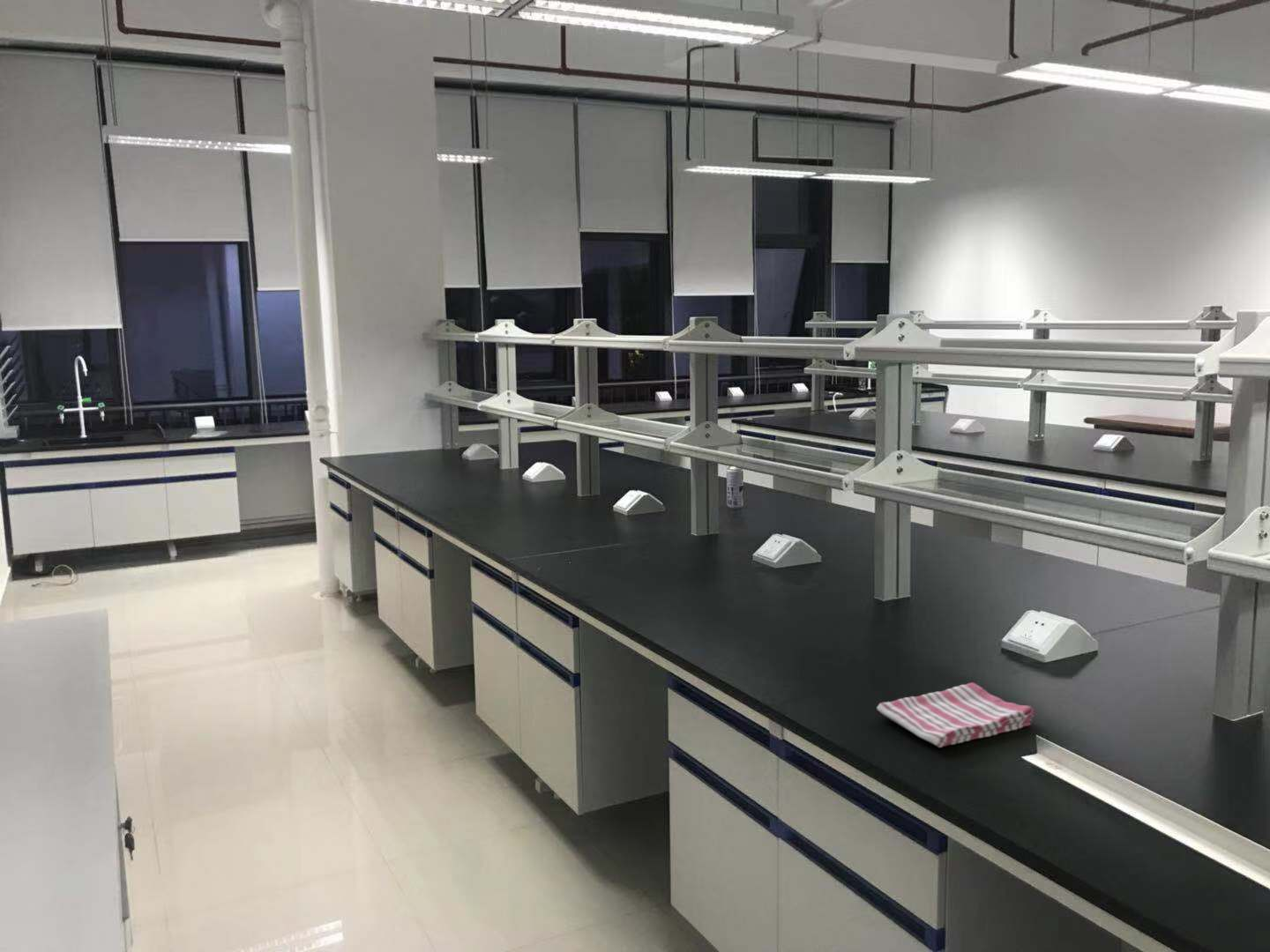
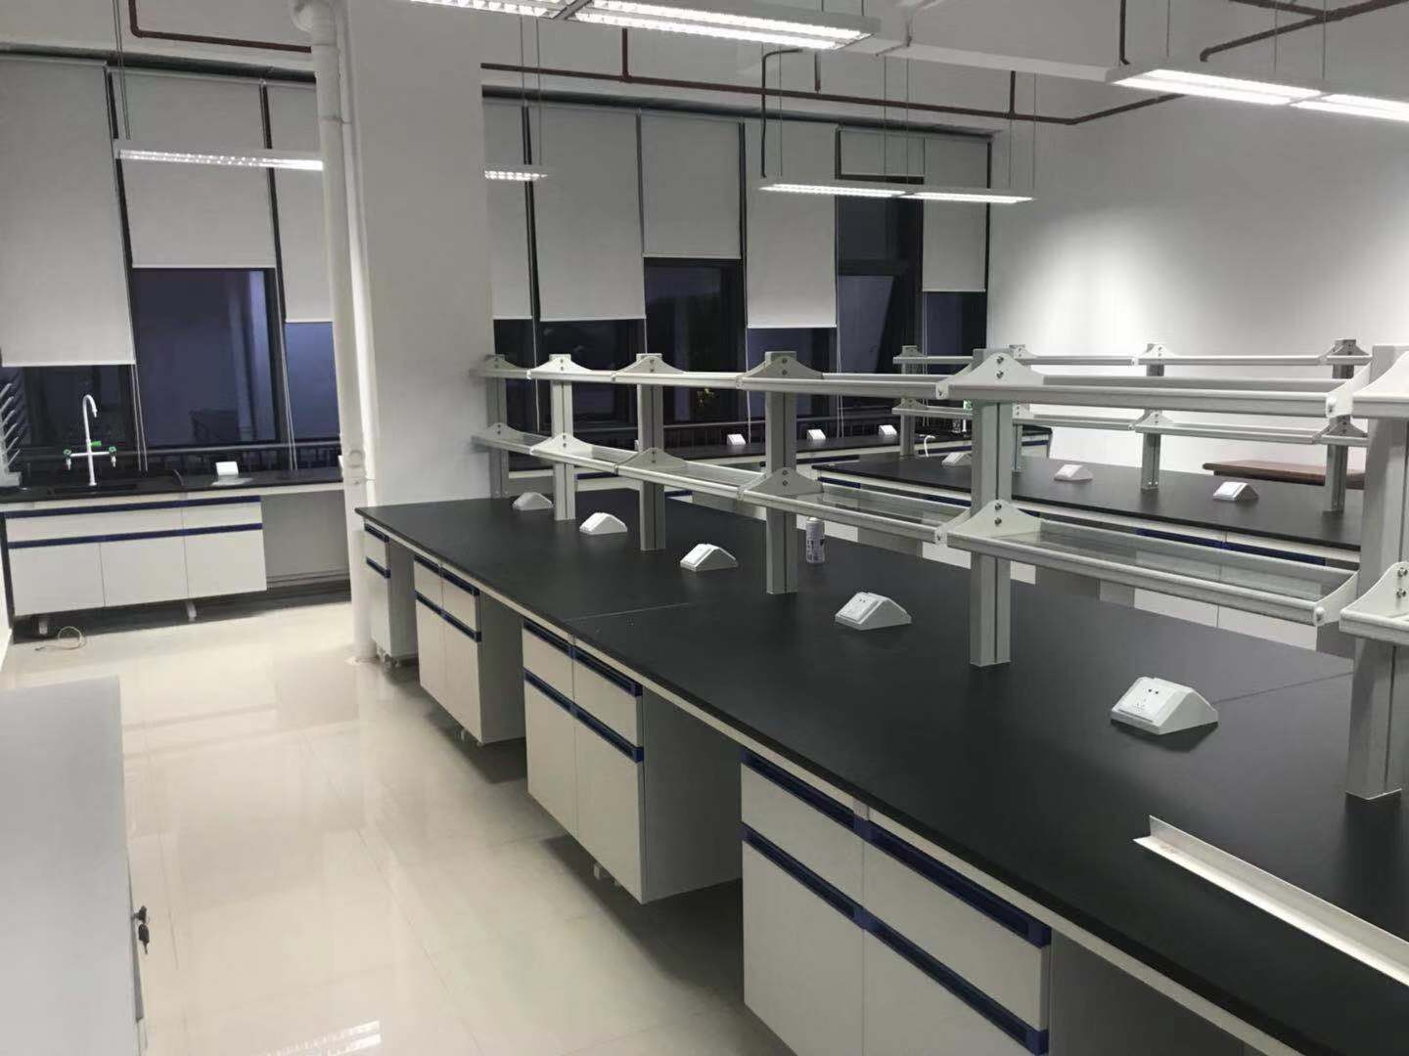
- dish towel (953, 710)
